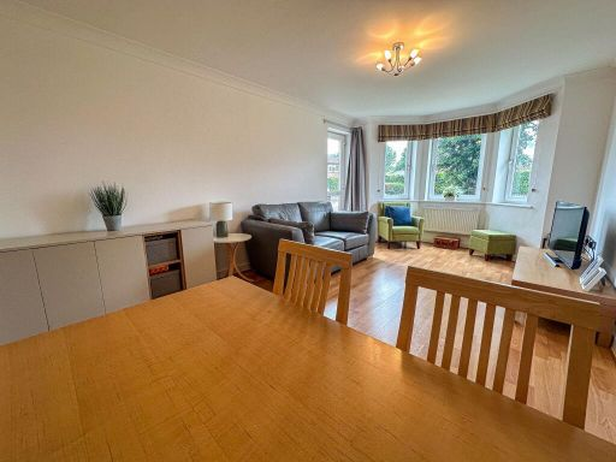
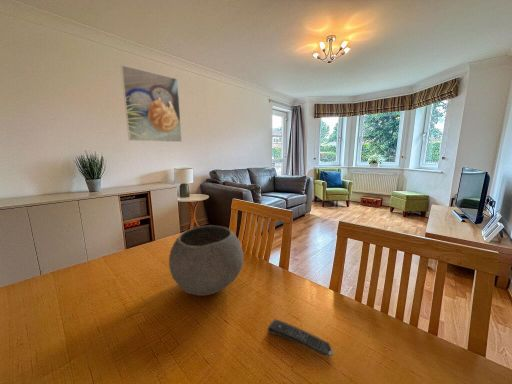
+ bowl (207, 260)
+ remote control (299, 337)
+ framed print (154, 107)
